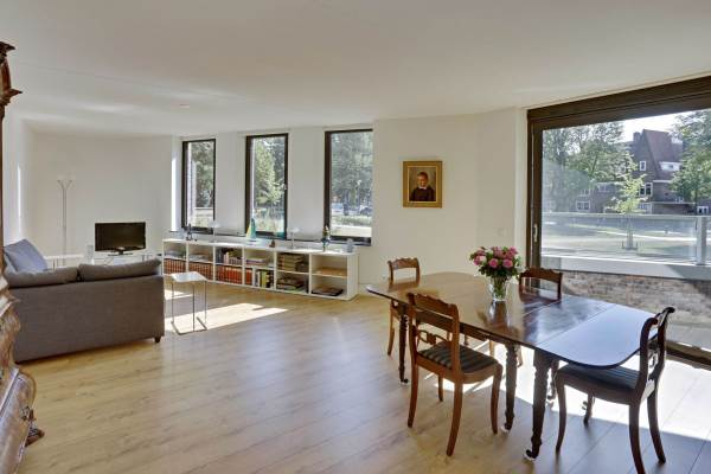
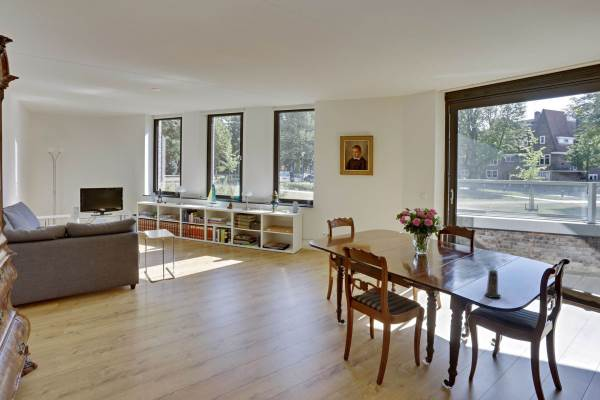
+ candle (492, 283)
